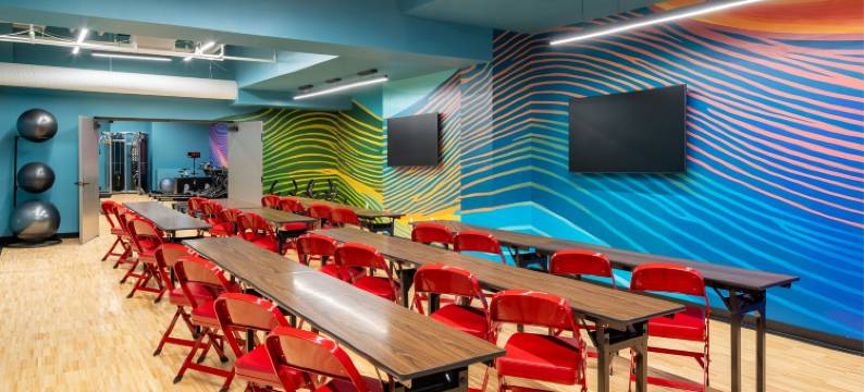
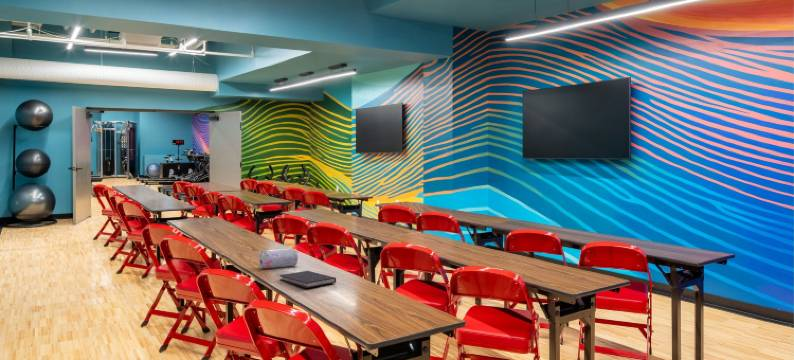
+ pencil case (278, 258)
+ diary (307, 278)
